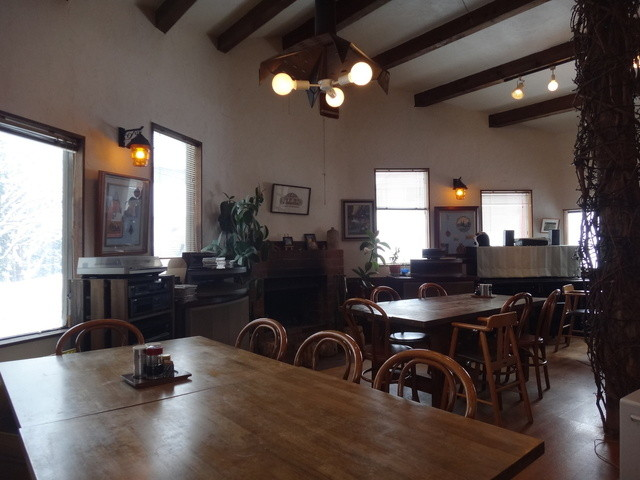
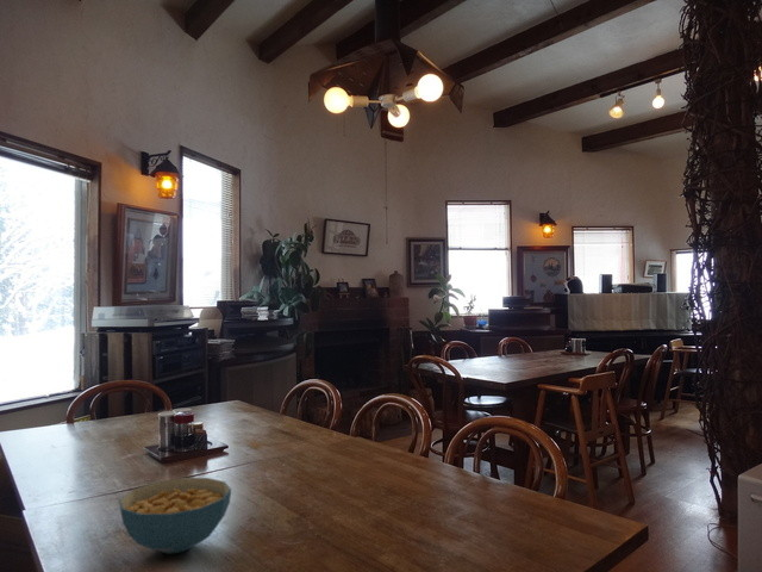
+ cereal bowl (176, 520)
